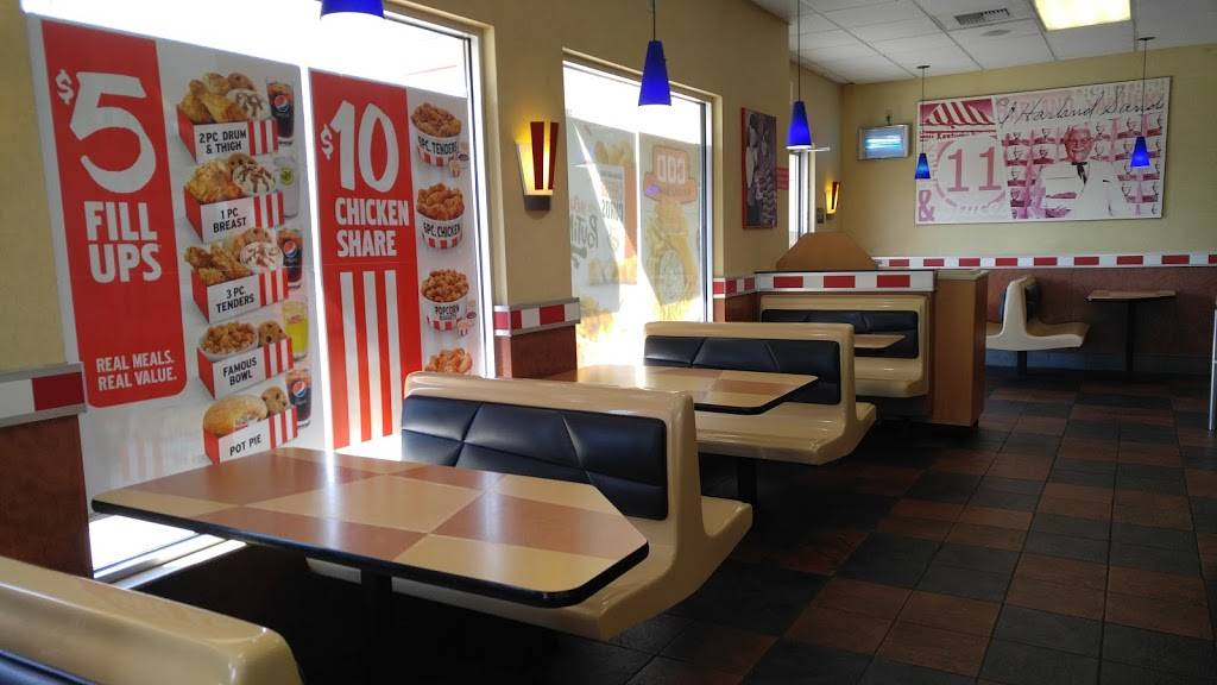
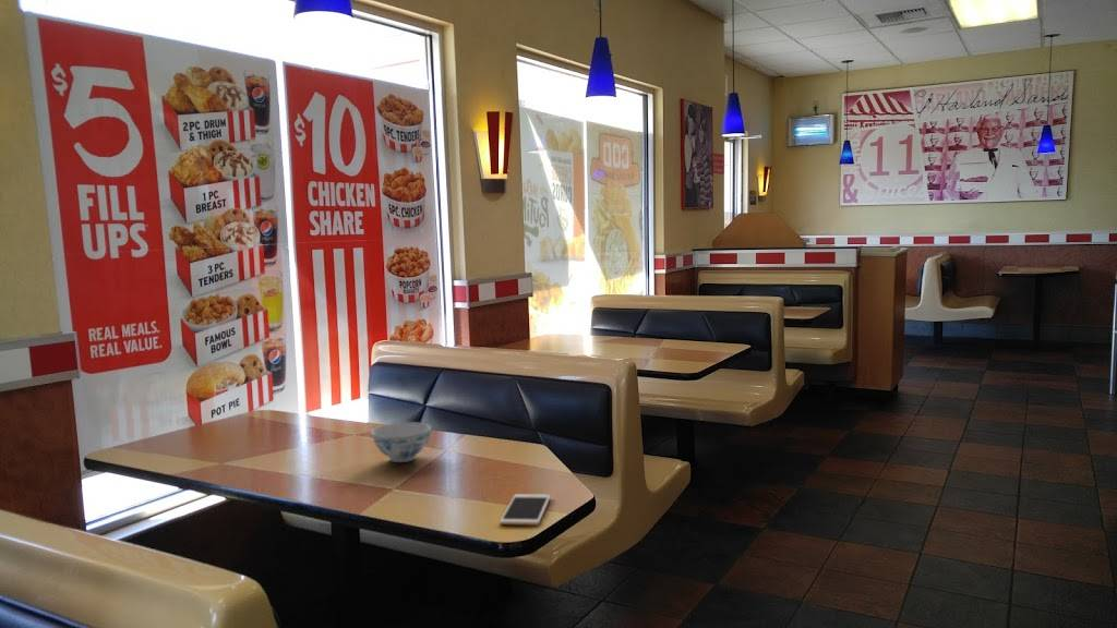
+ cell phone (526, 508)
+ chinaware (401, 444)
